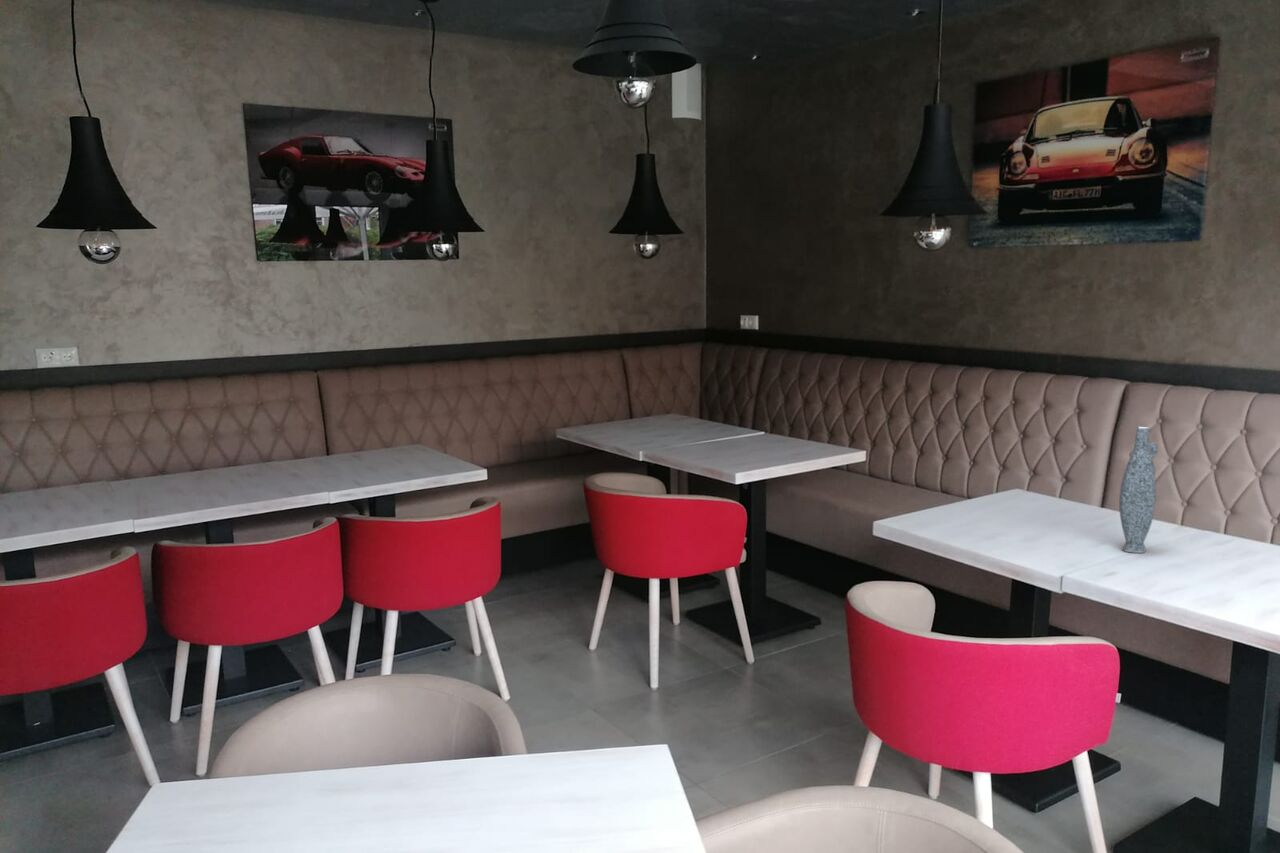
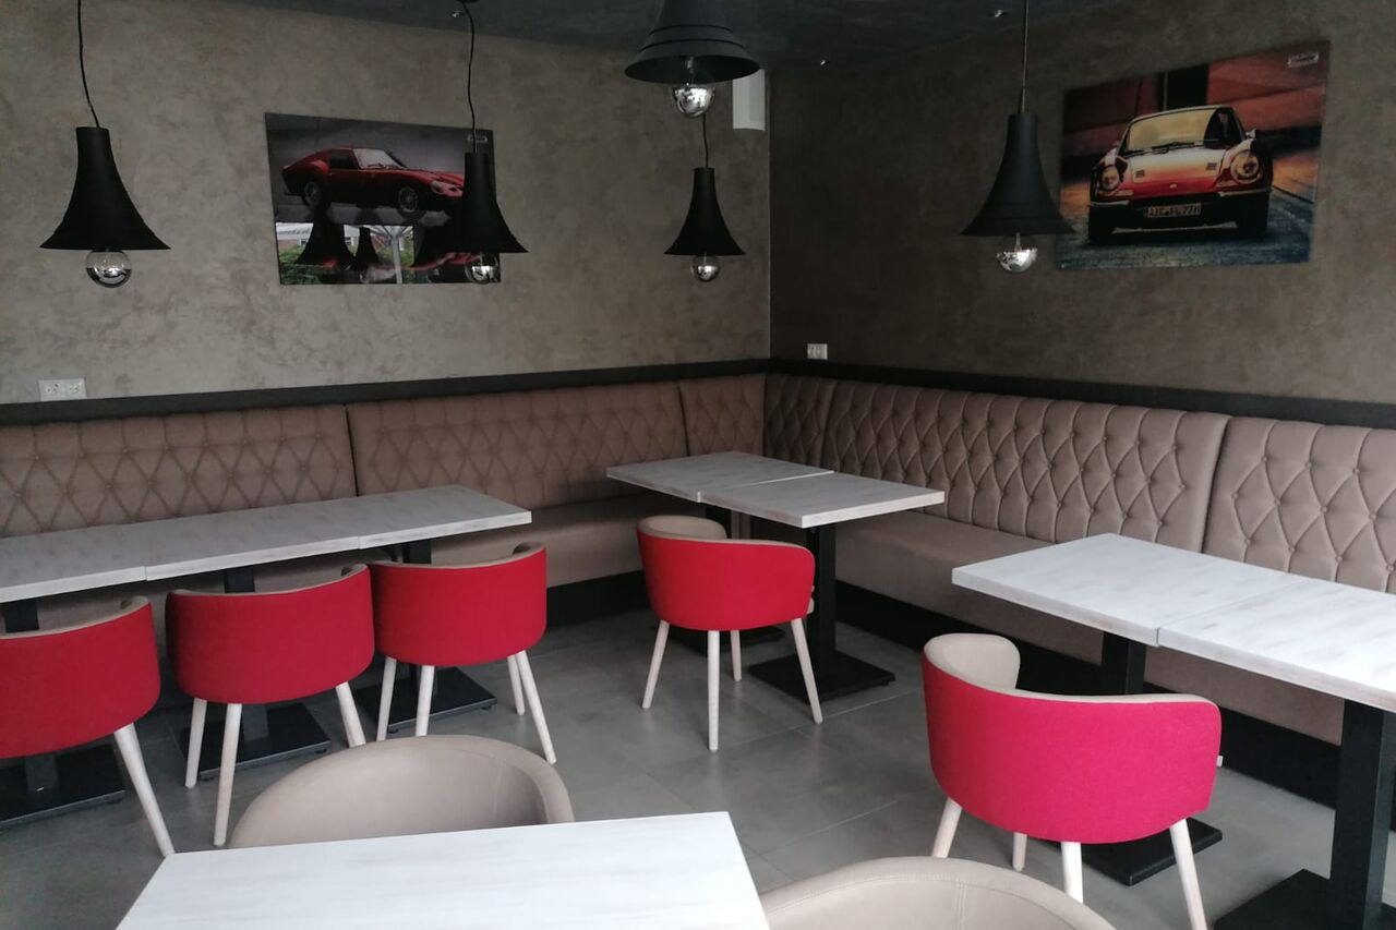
- vase (1138, 489)
